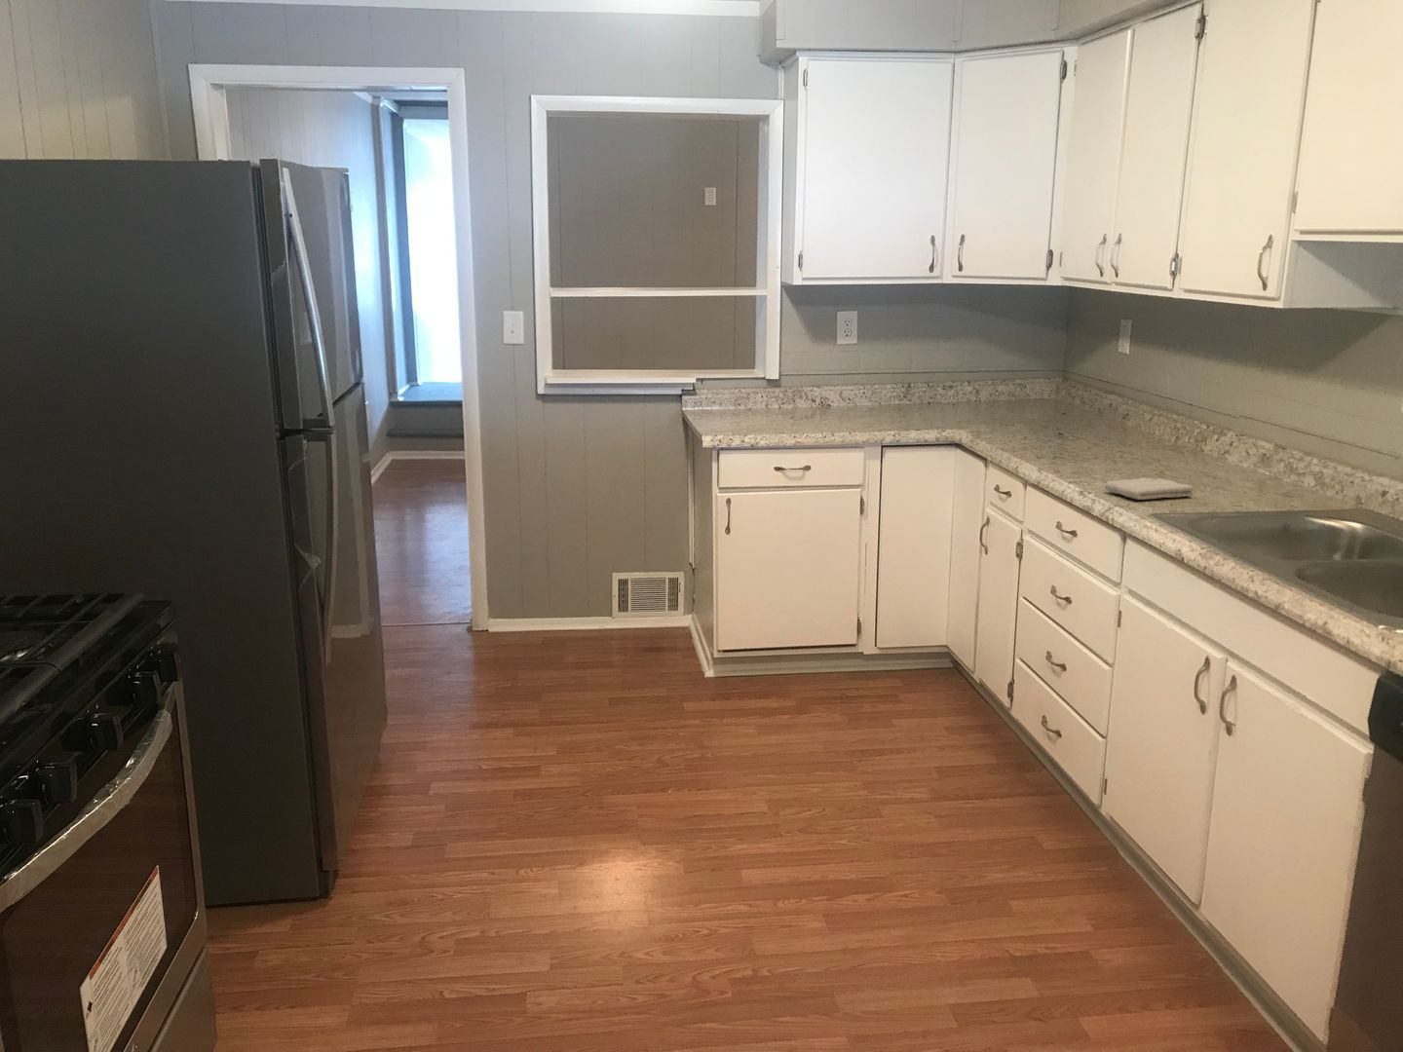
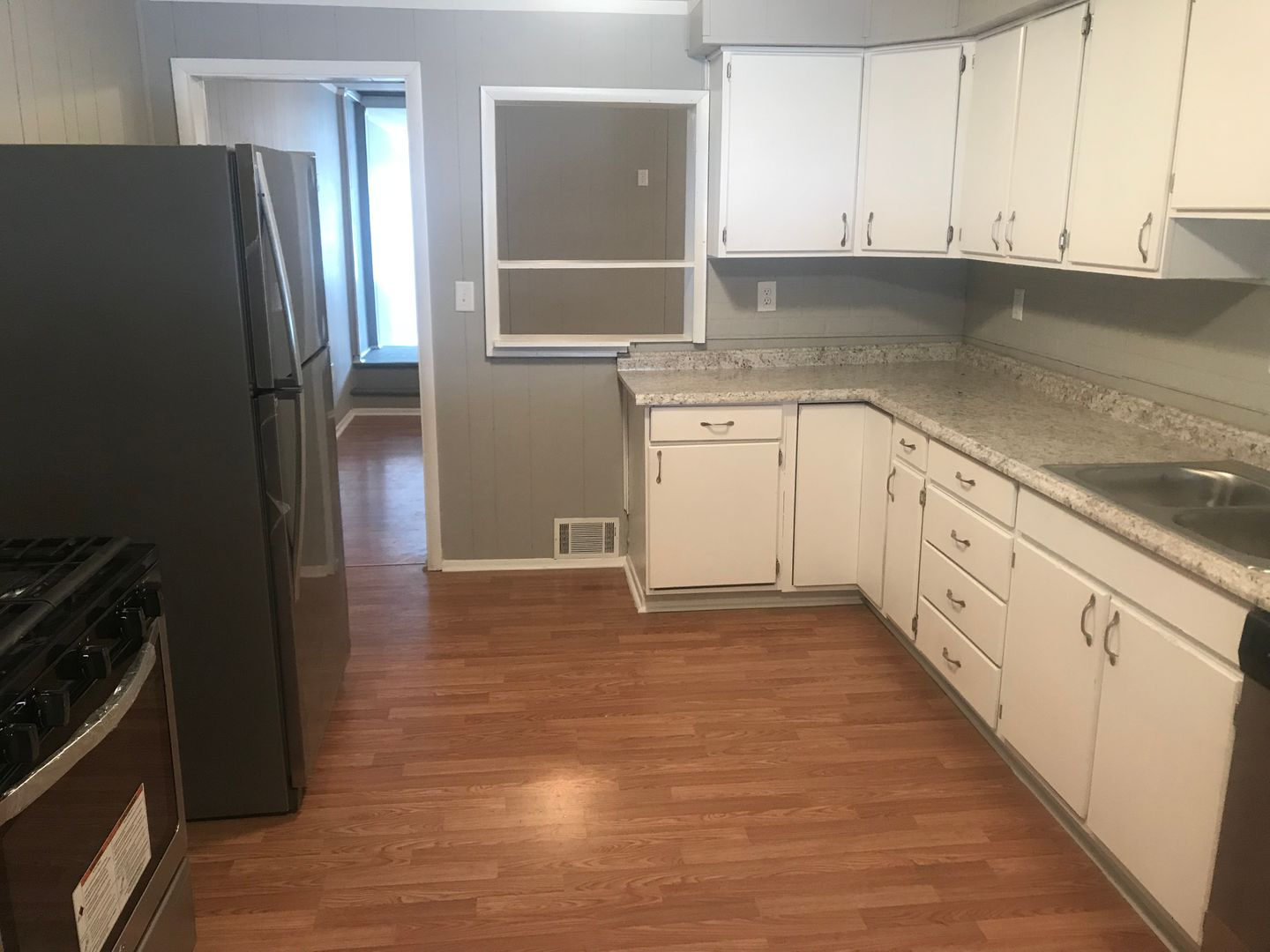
- washcloth (1150, 488)
